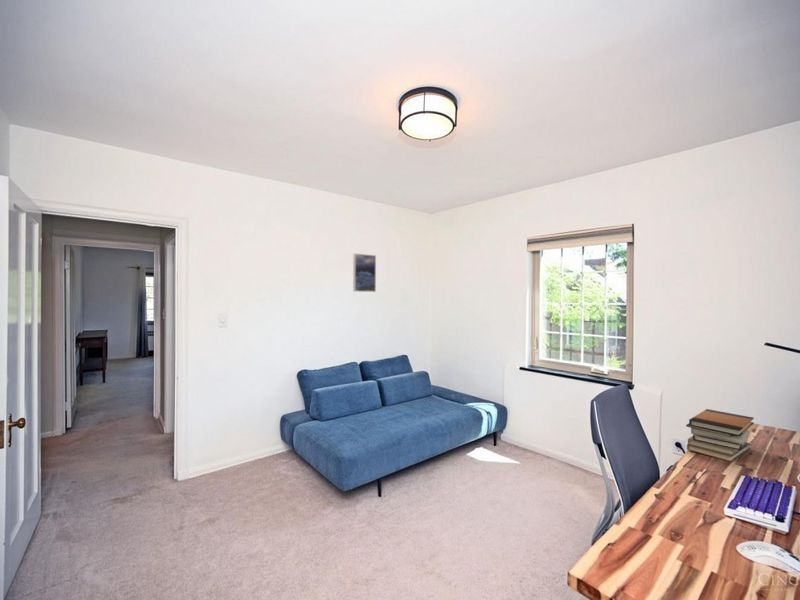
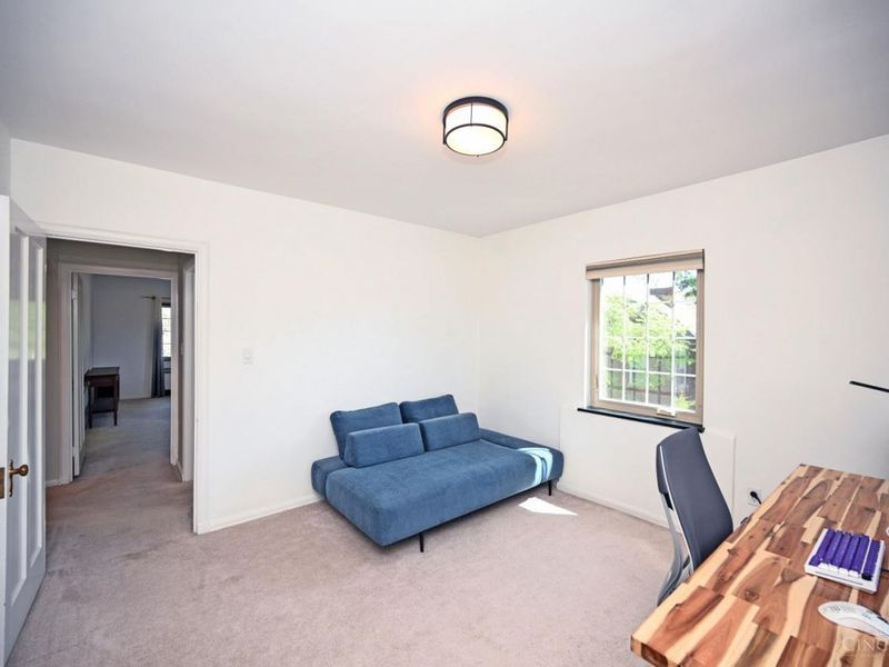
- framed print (364, 273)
- book stack (720, 433)
